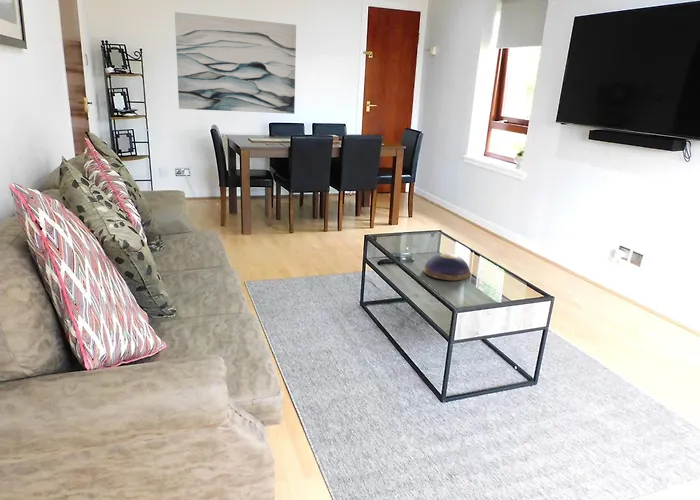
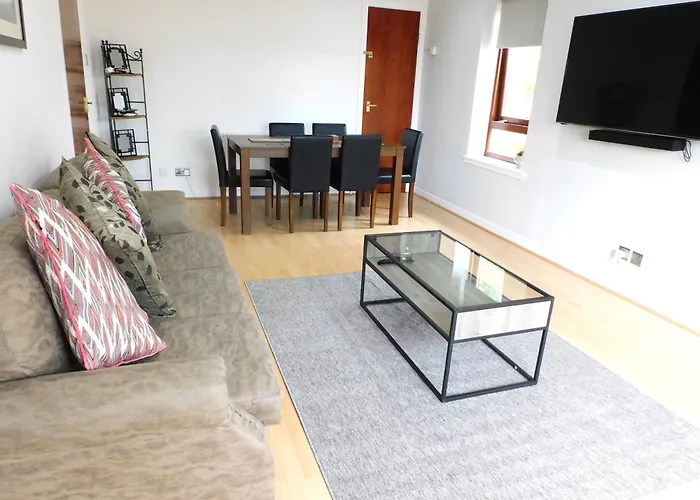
- decorative bowl (447, 263)
- wall art (238, 66)
